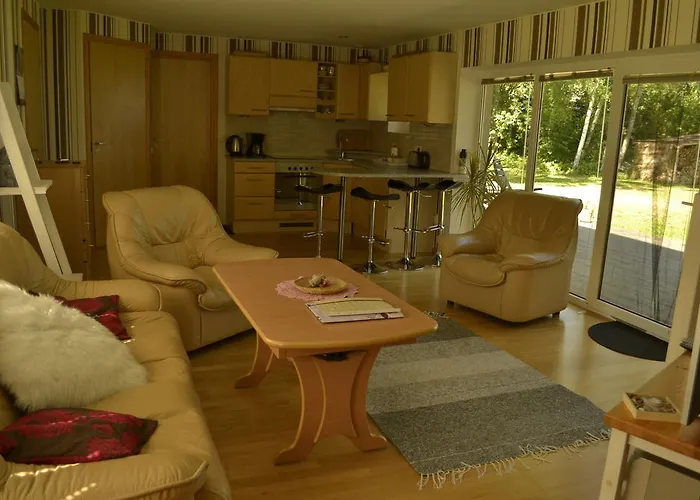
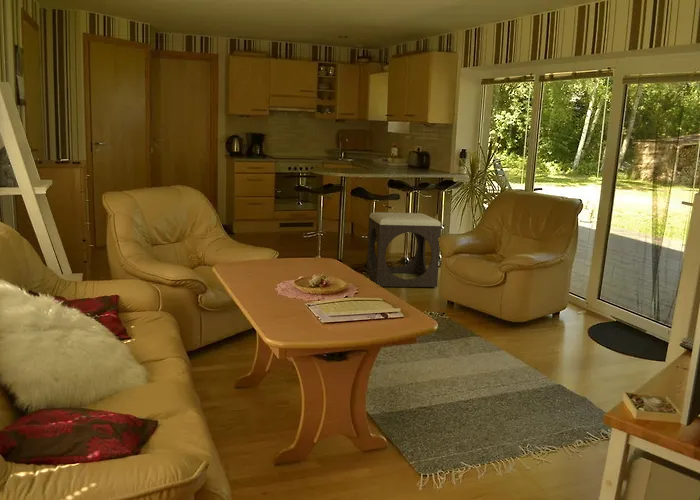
+ footstool (396, 236)
